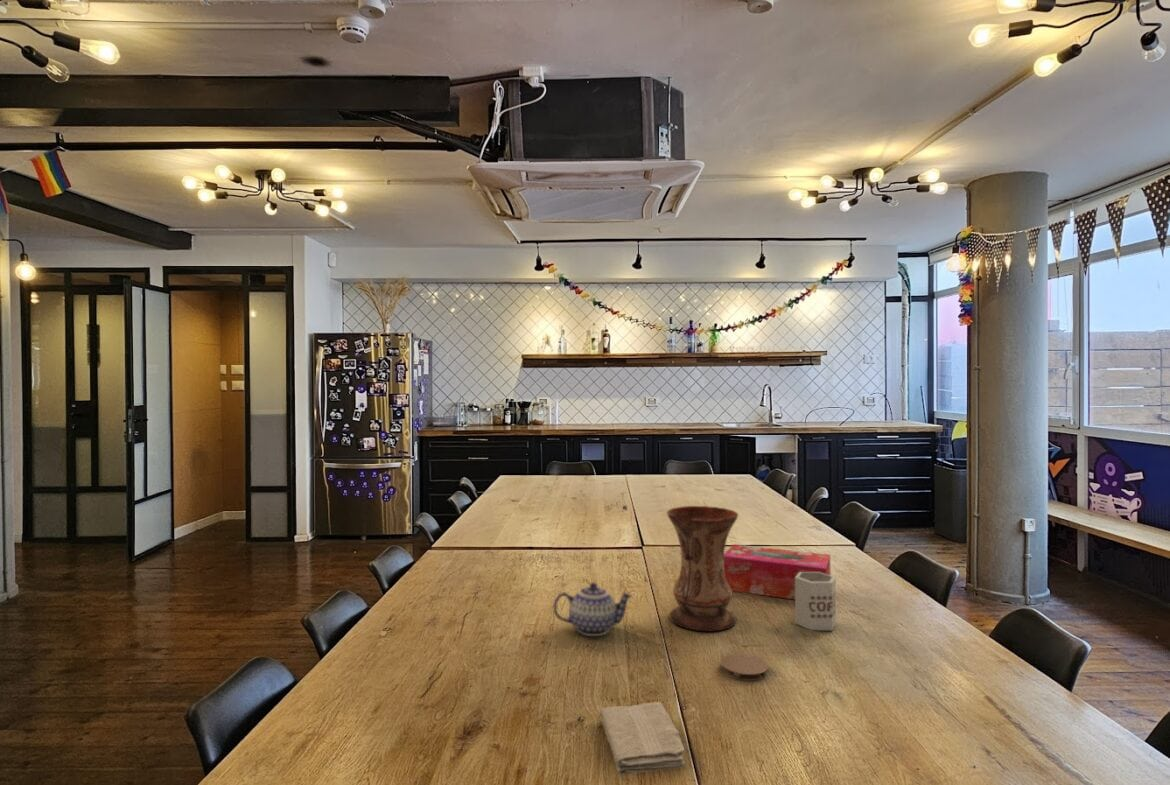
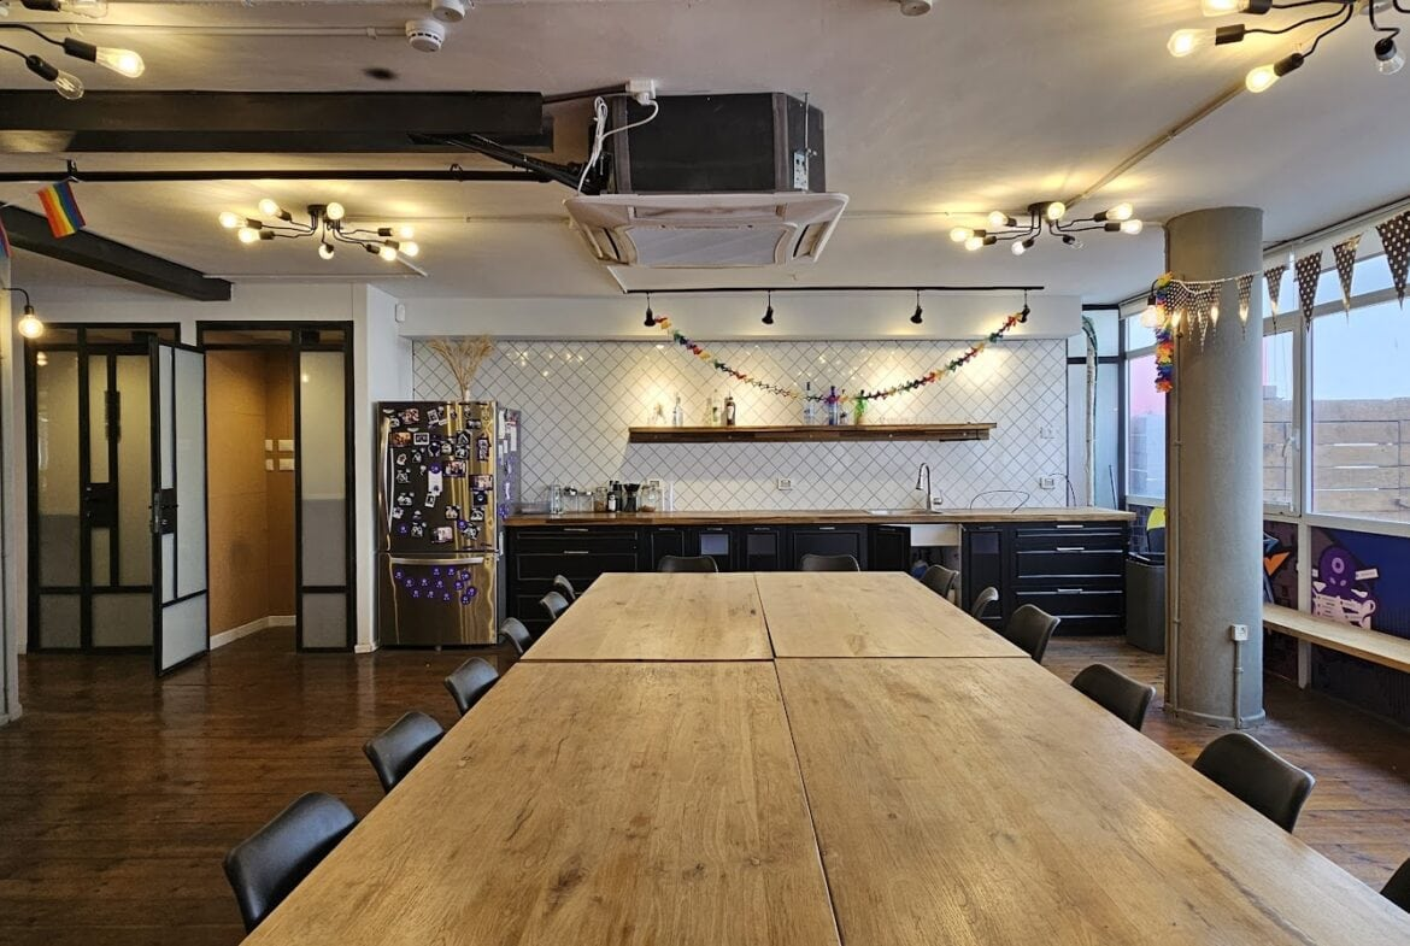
- vase (702, 565)
- teapot (593, 606)
- coaster (744, 666)
- tissue box (776, 572)
- washcloth (640, 733)
- mug (813, 599)
